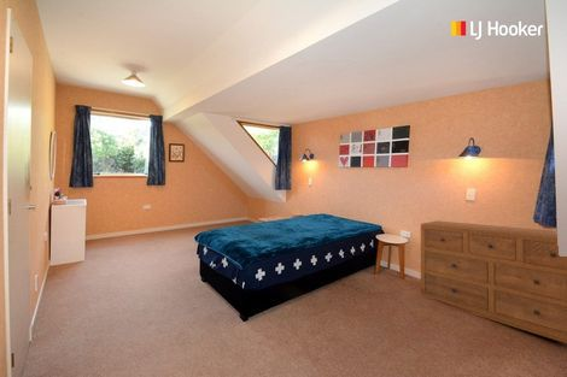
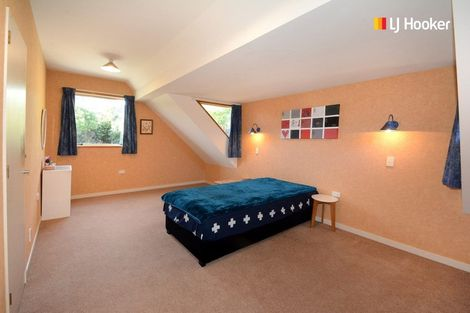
- dresser (497, 271)
